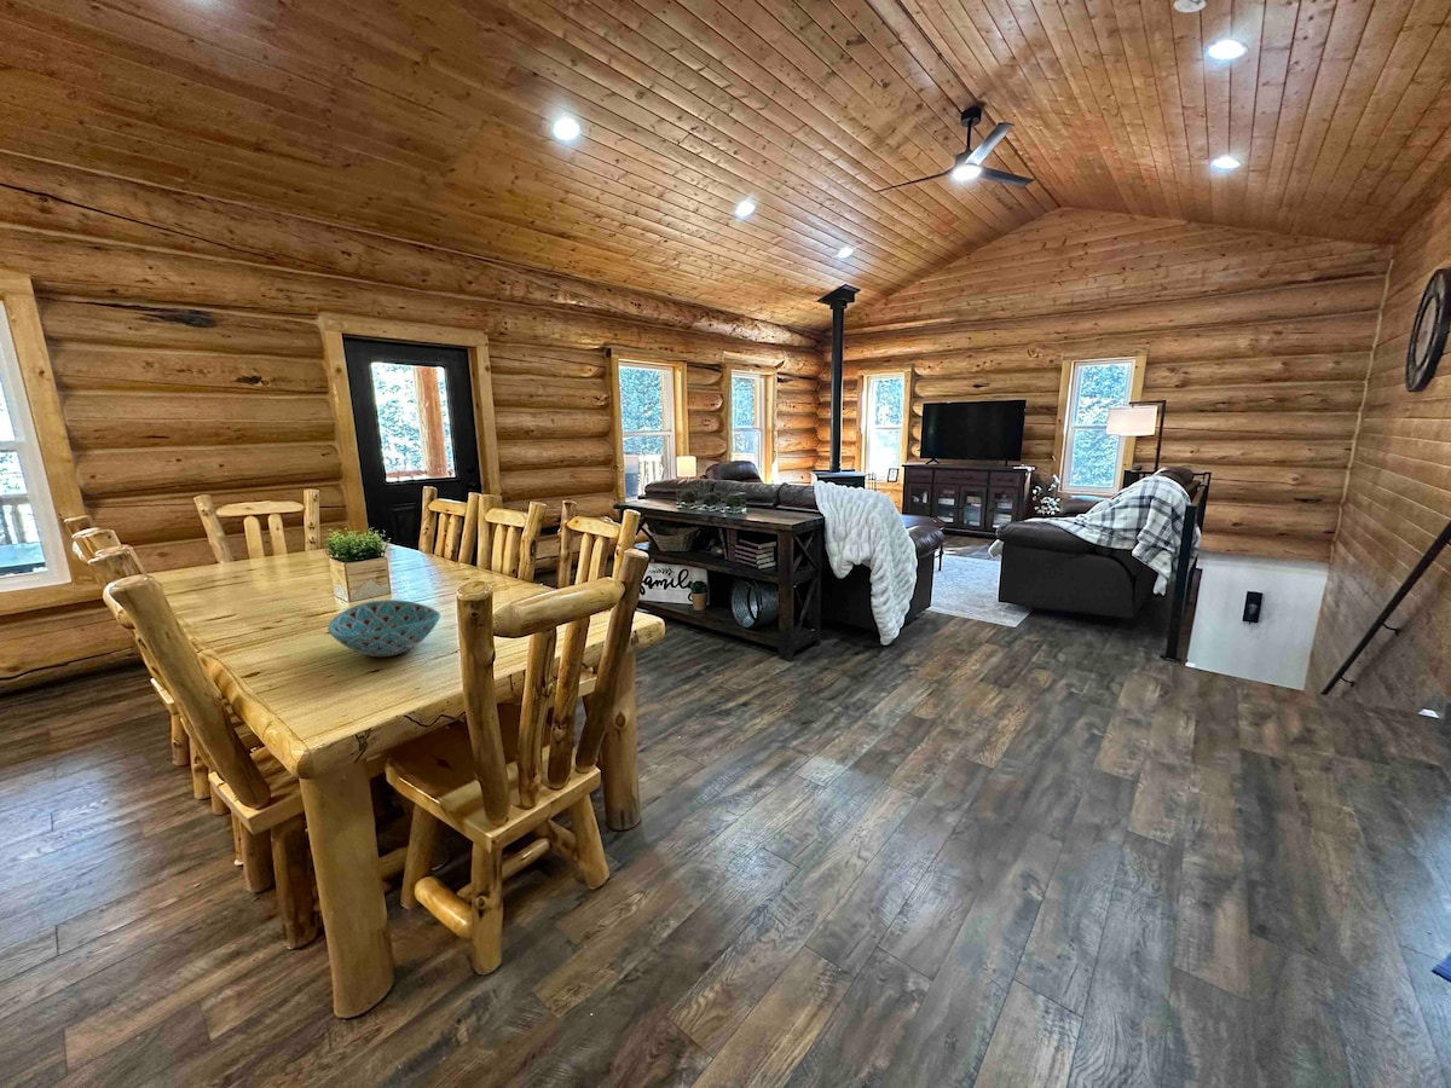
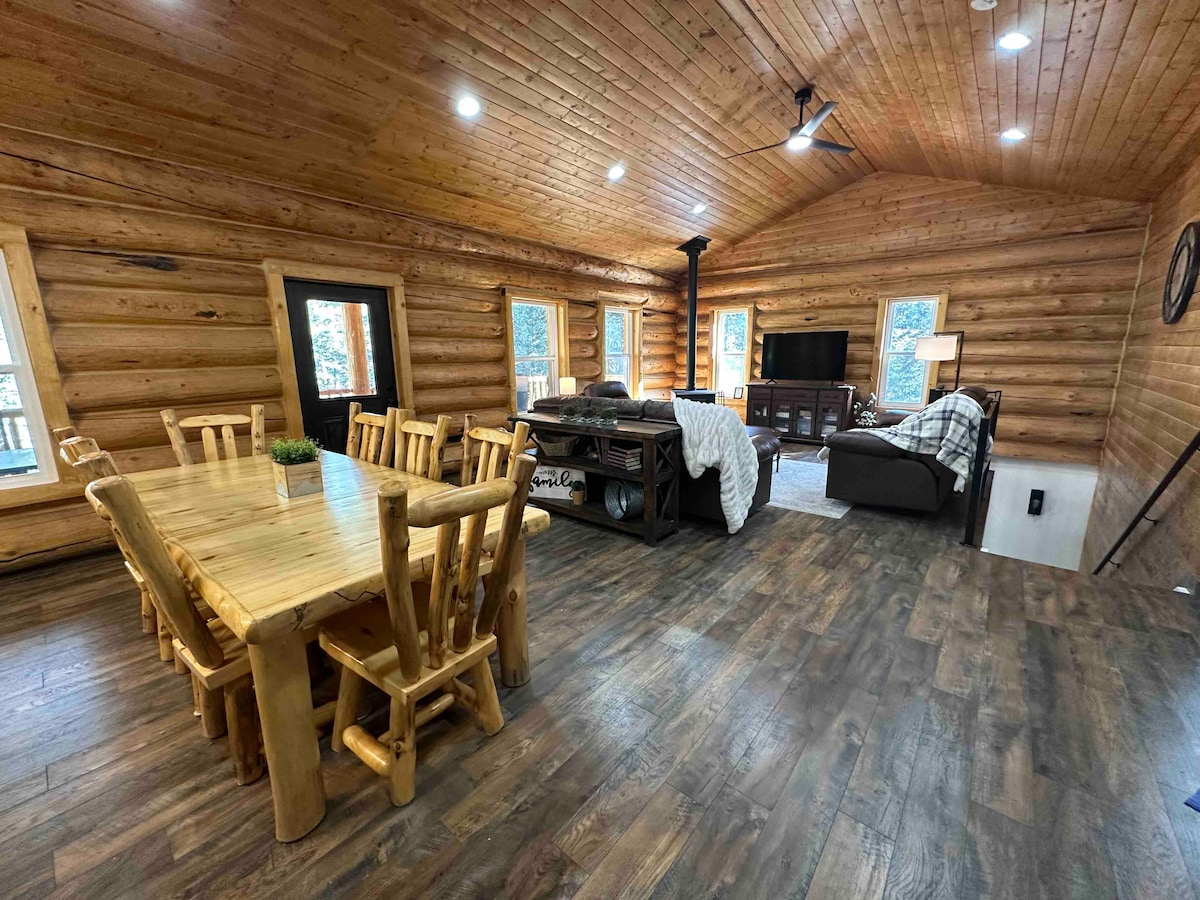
- bowl (387, 631)
